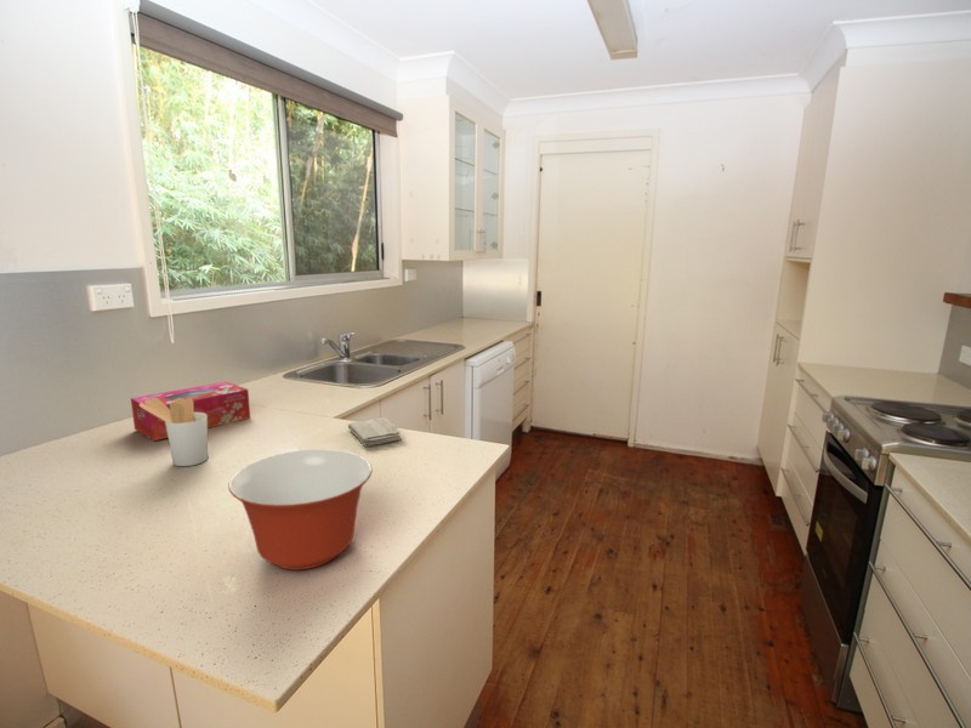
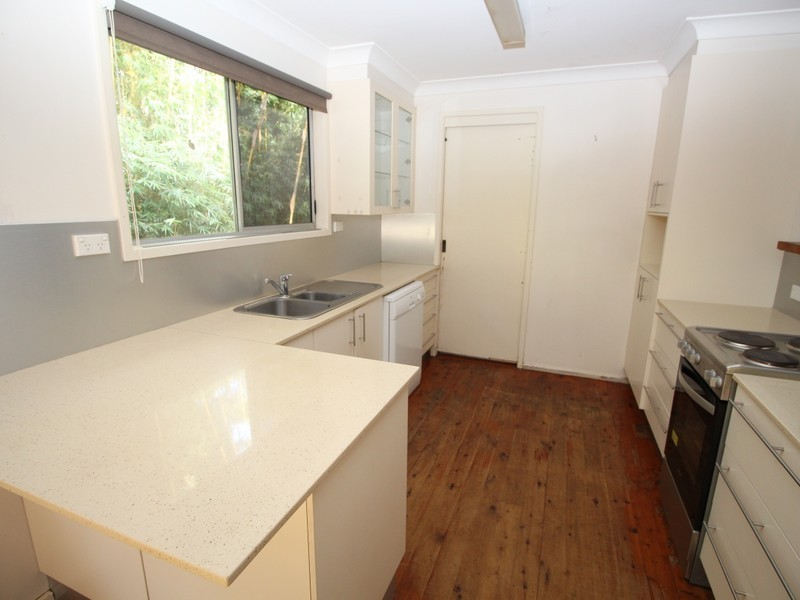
- washcloth (374, 430)
- tissue box (193, 408)
- utensil holder (176, 428)
- mixing bowl (305, 512)
